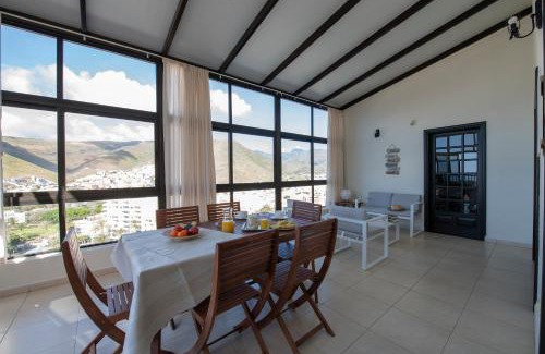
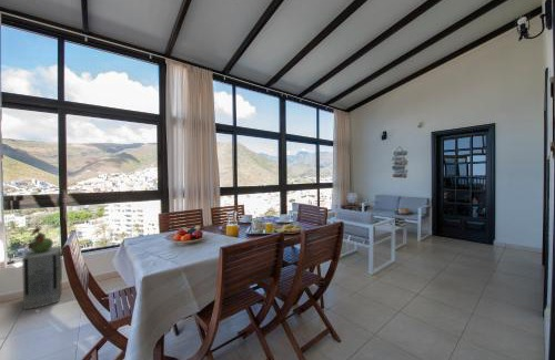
+ air purifier (43, 275)
+ potted cactus (39, 235)
